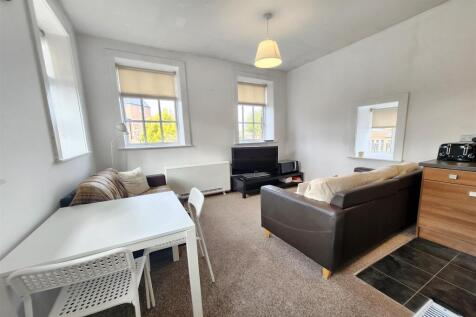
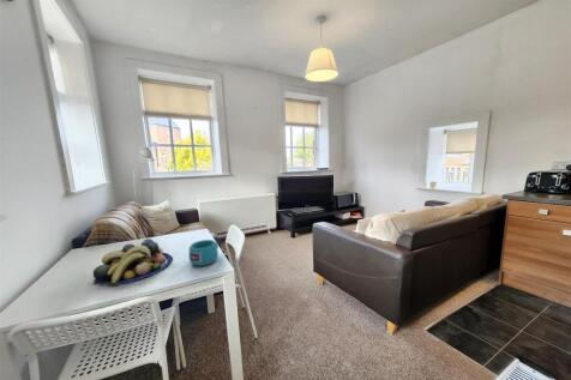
+ fruit bowl (136, 255)
+ cup (205, 251)
